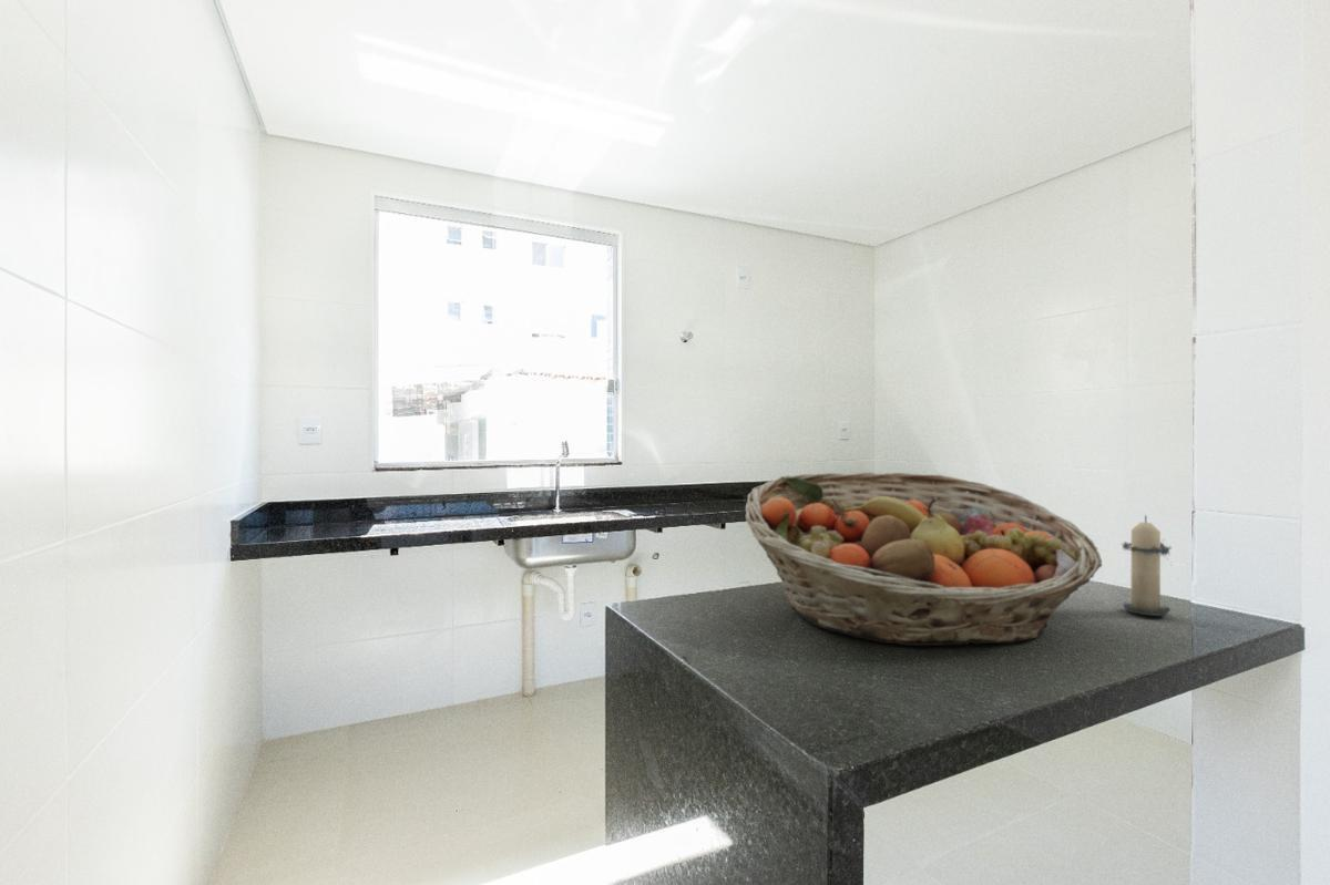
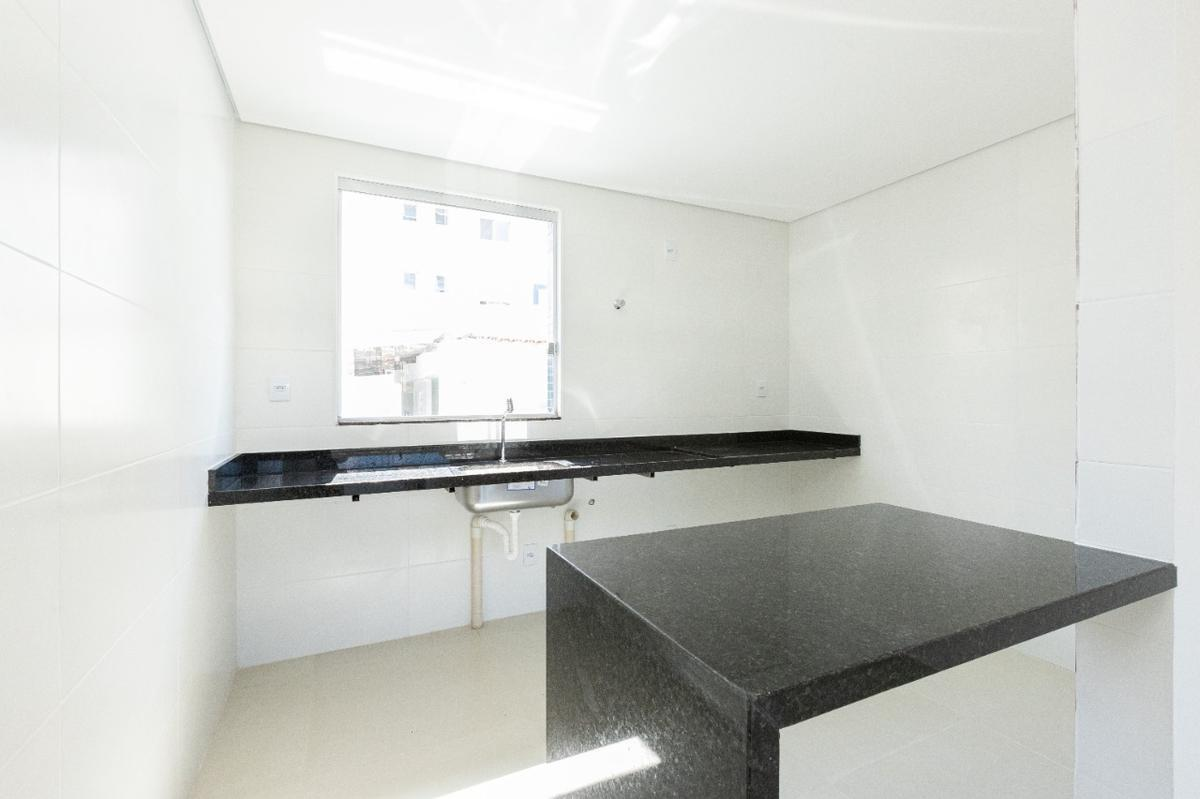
- fruit basket (907, 545)
- candle (1145, 564)
